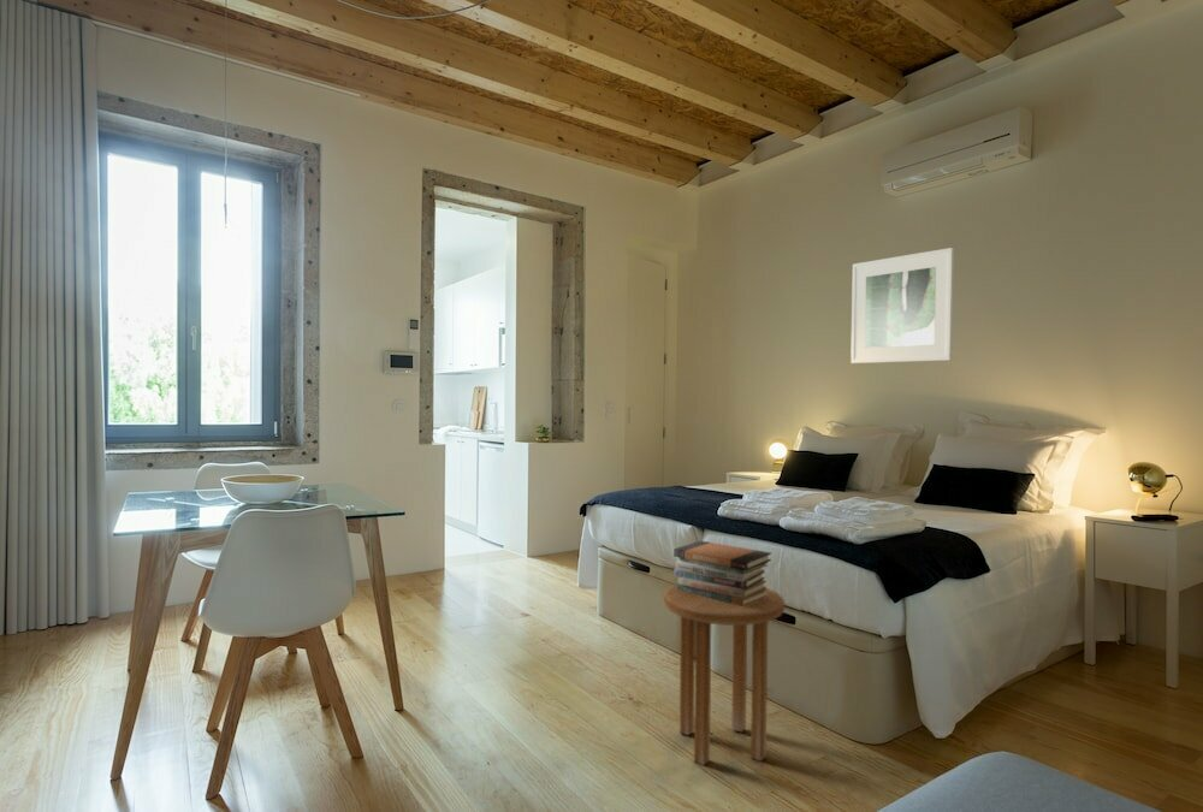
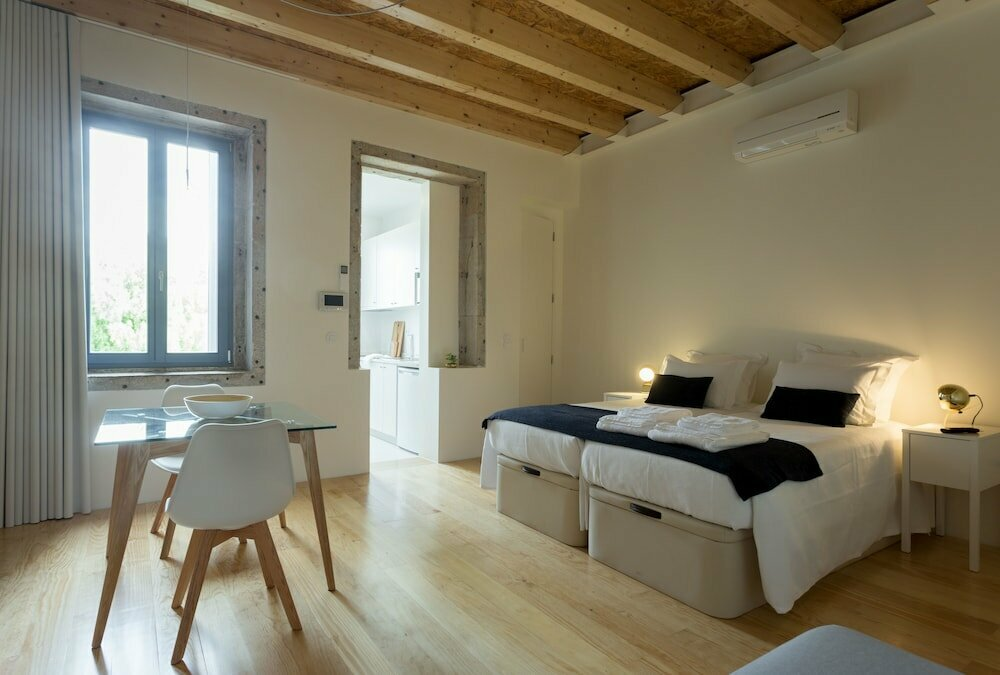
- book stack (721, 570)
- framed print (899, 309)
- side table (733, 669)
